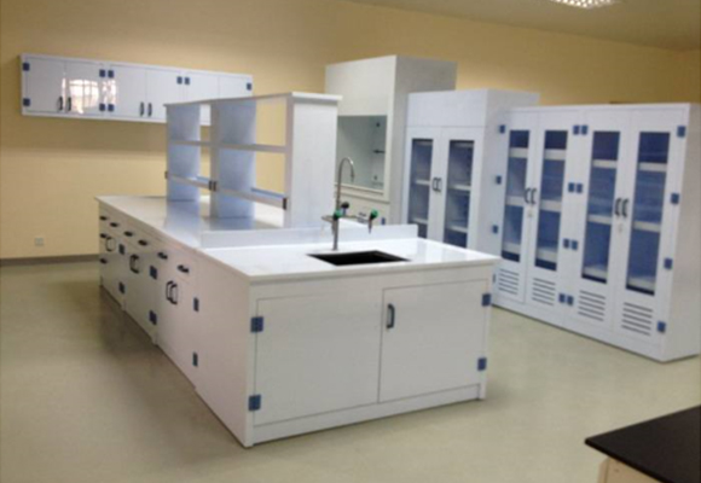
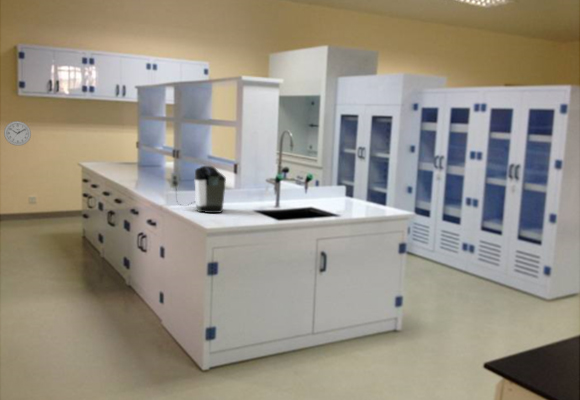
+ wall clock (17, 133)
+ coffee maker (201, 188)
